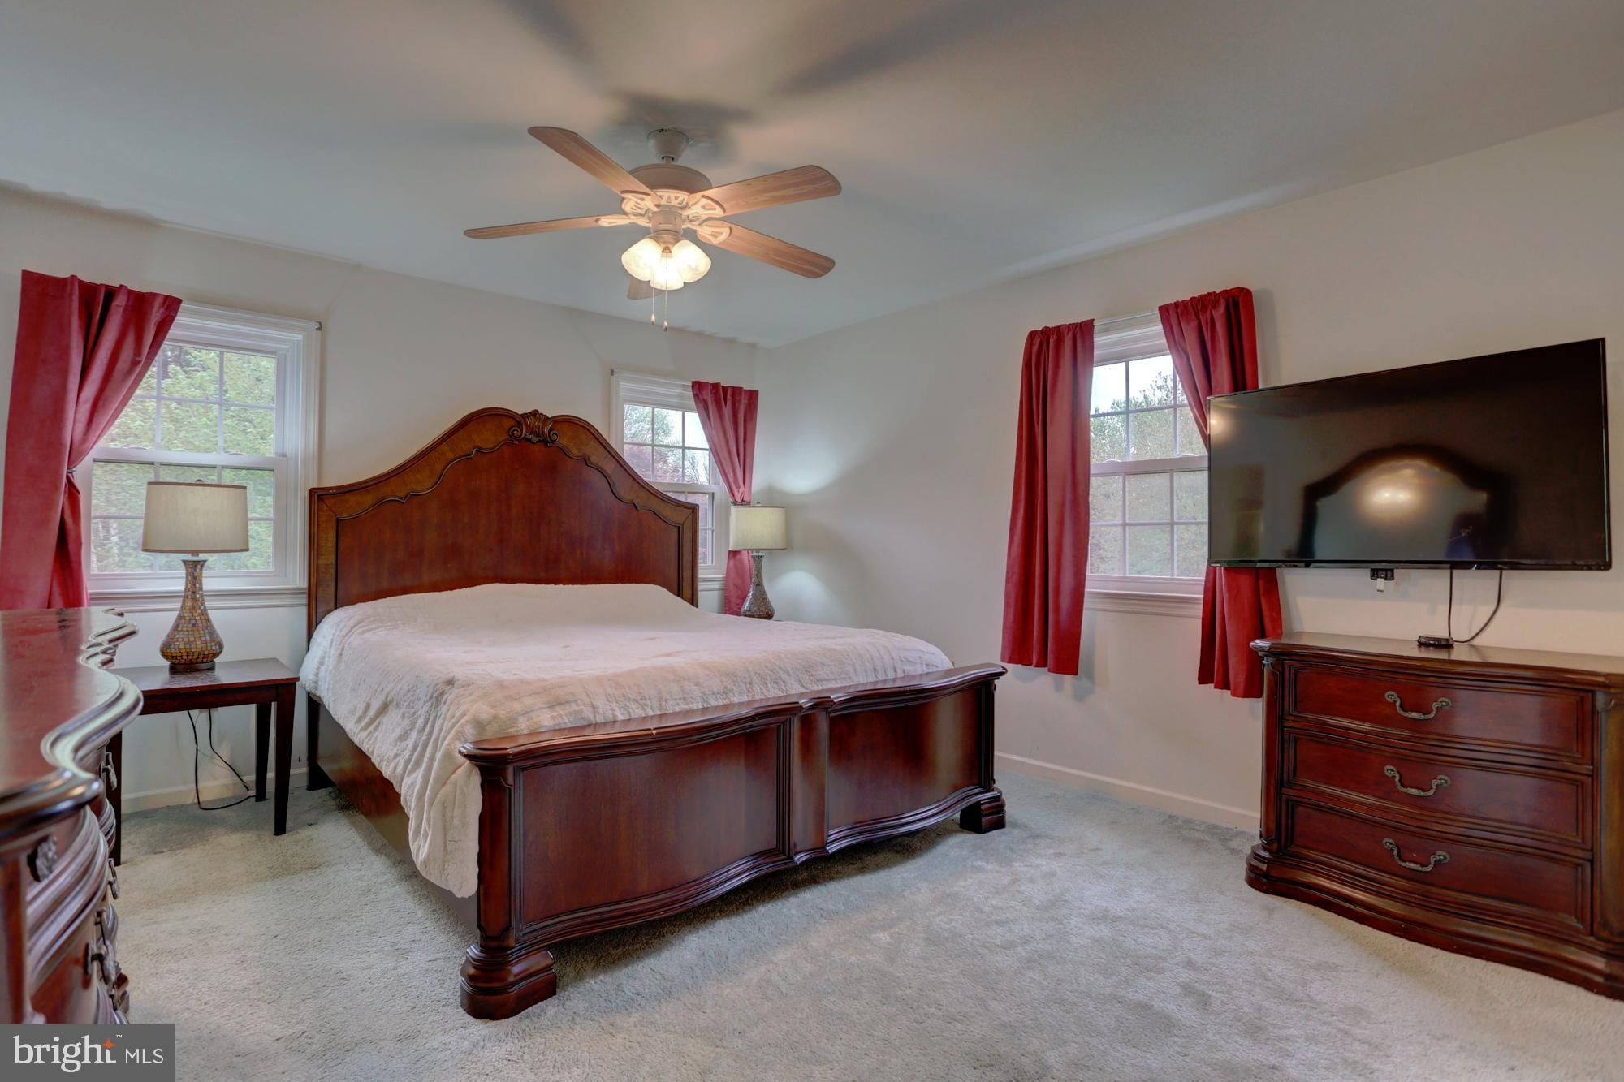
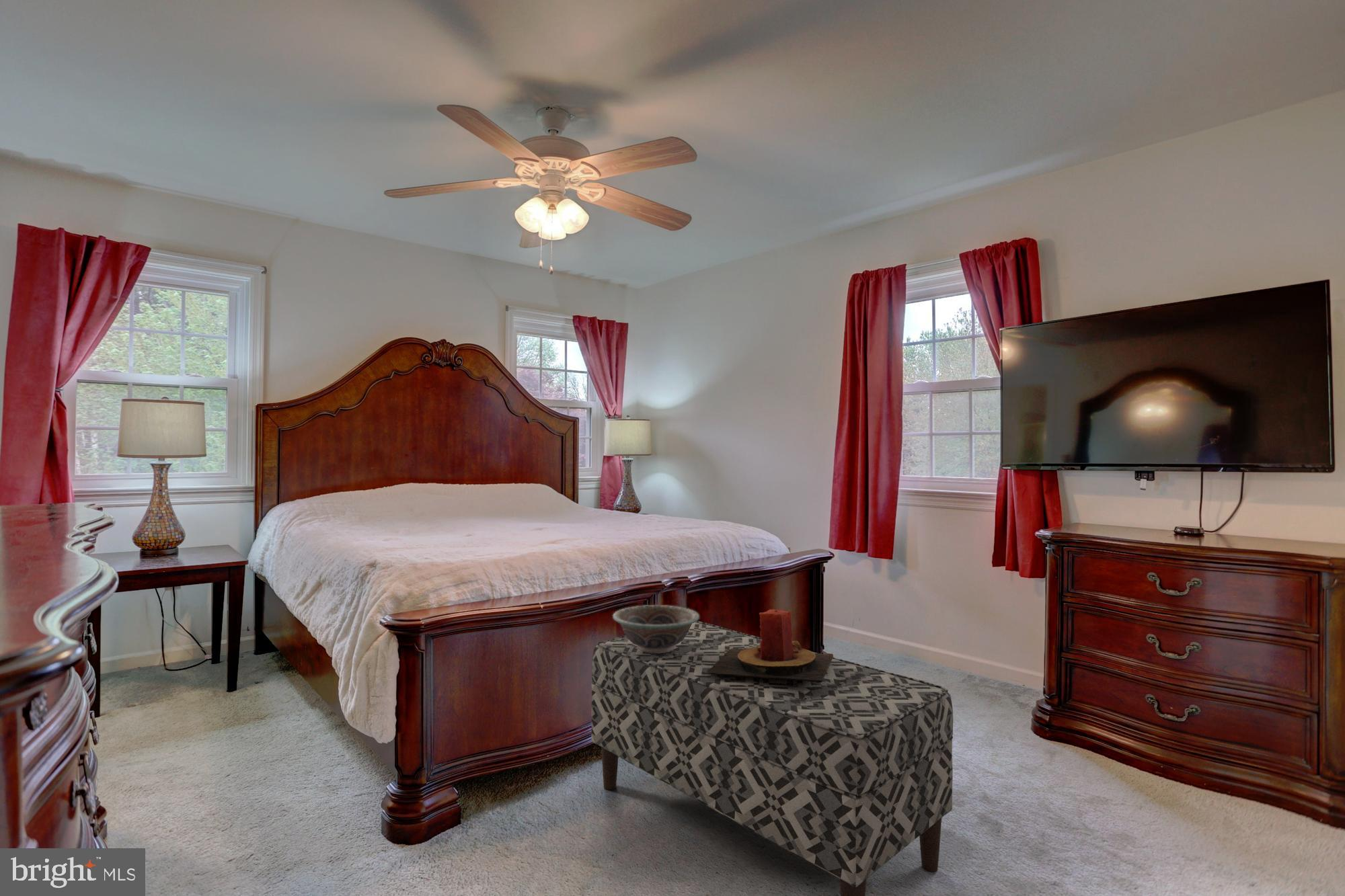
+ candle (772, 641)
+ bench (753, 743)
+ decorative bowl (656, 631)
